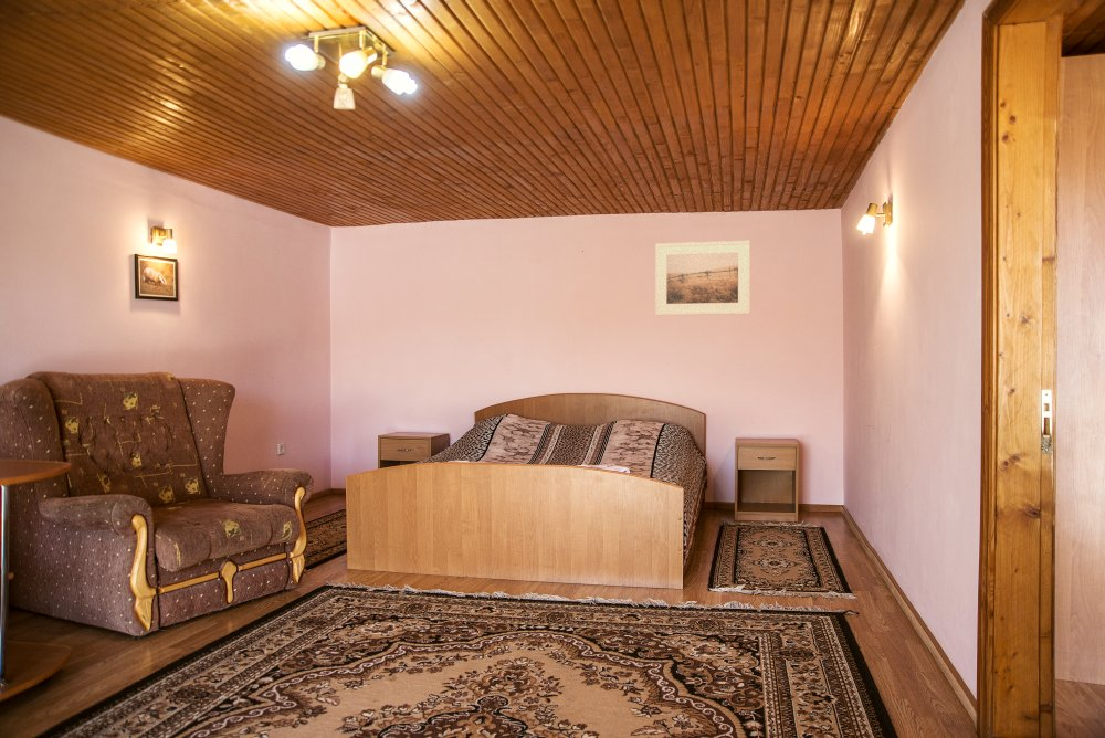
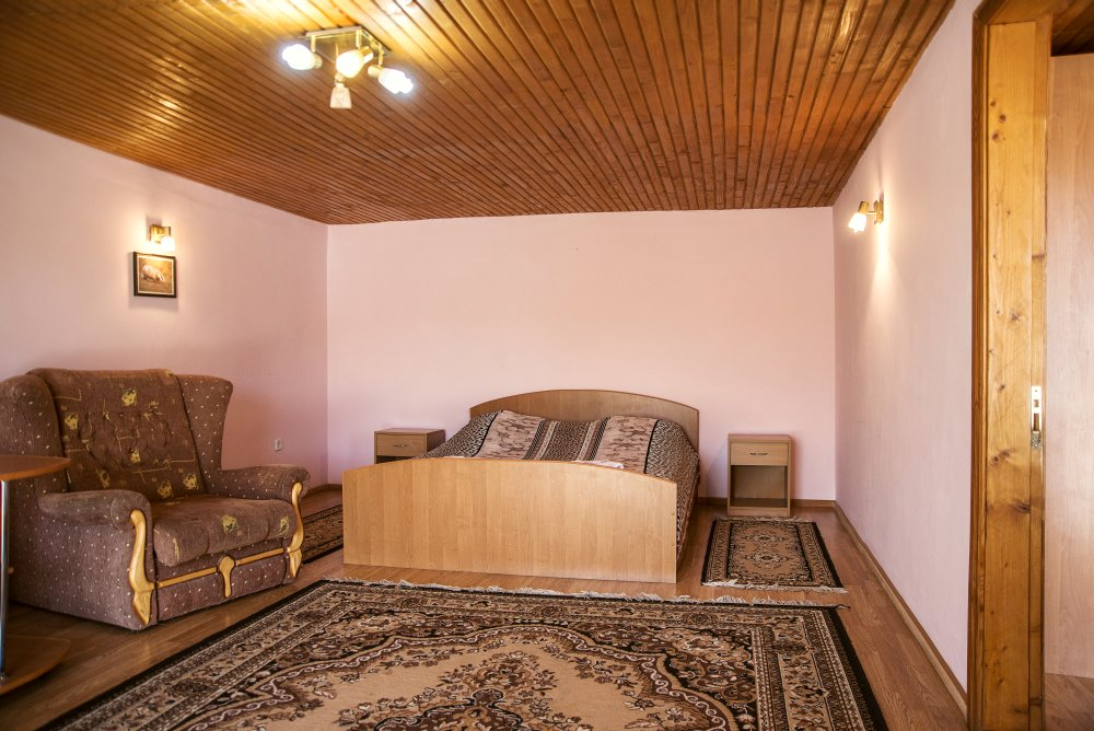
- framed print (702, 278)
